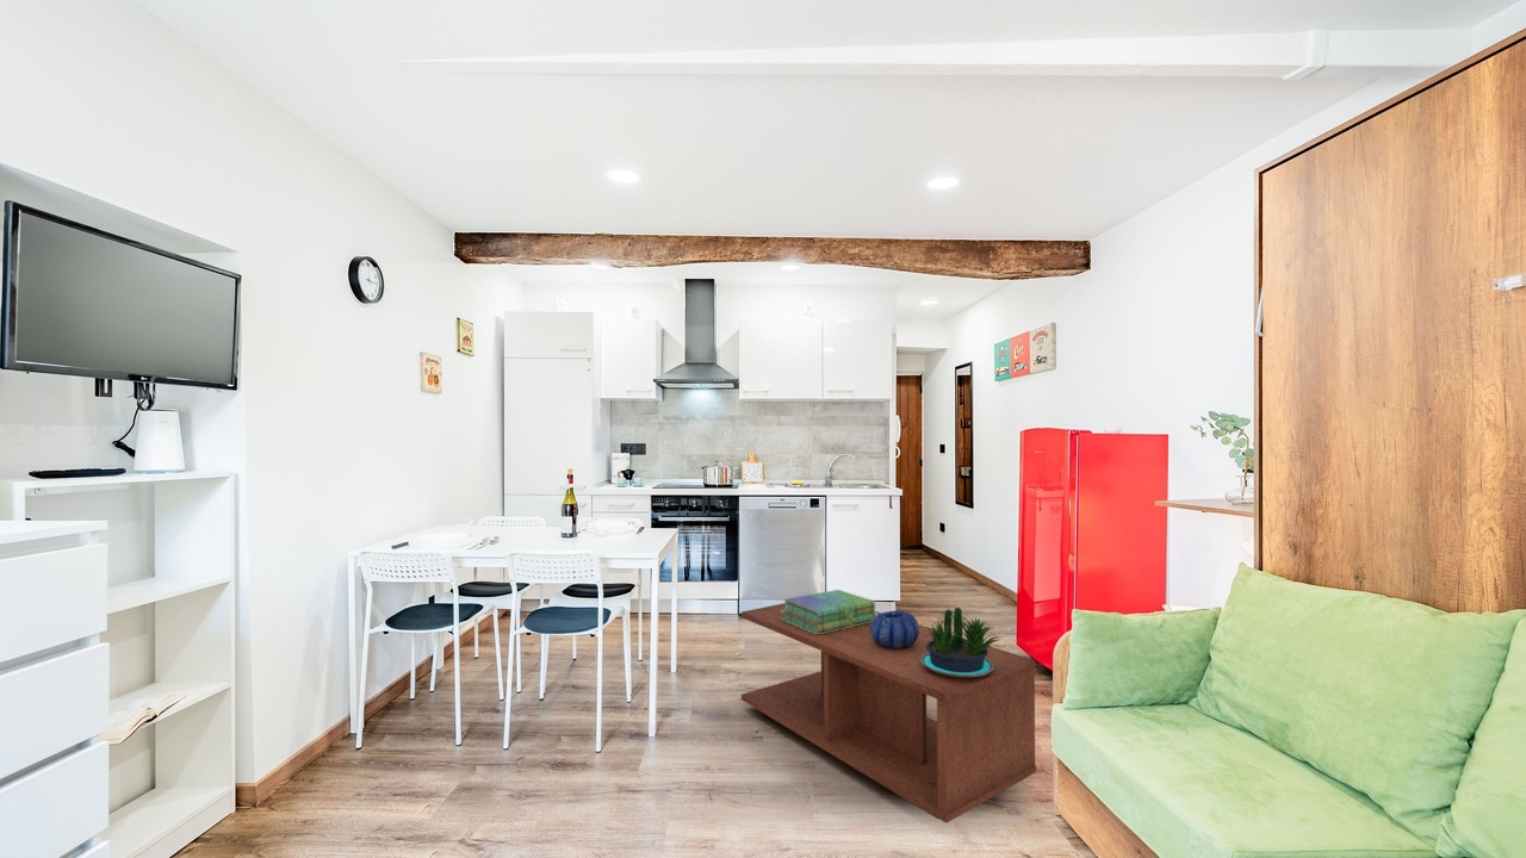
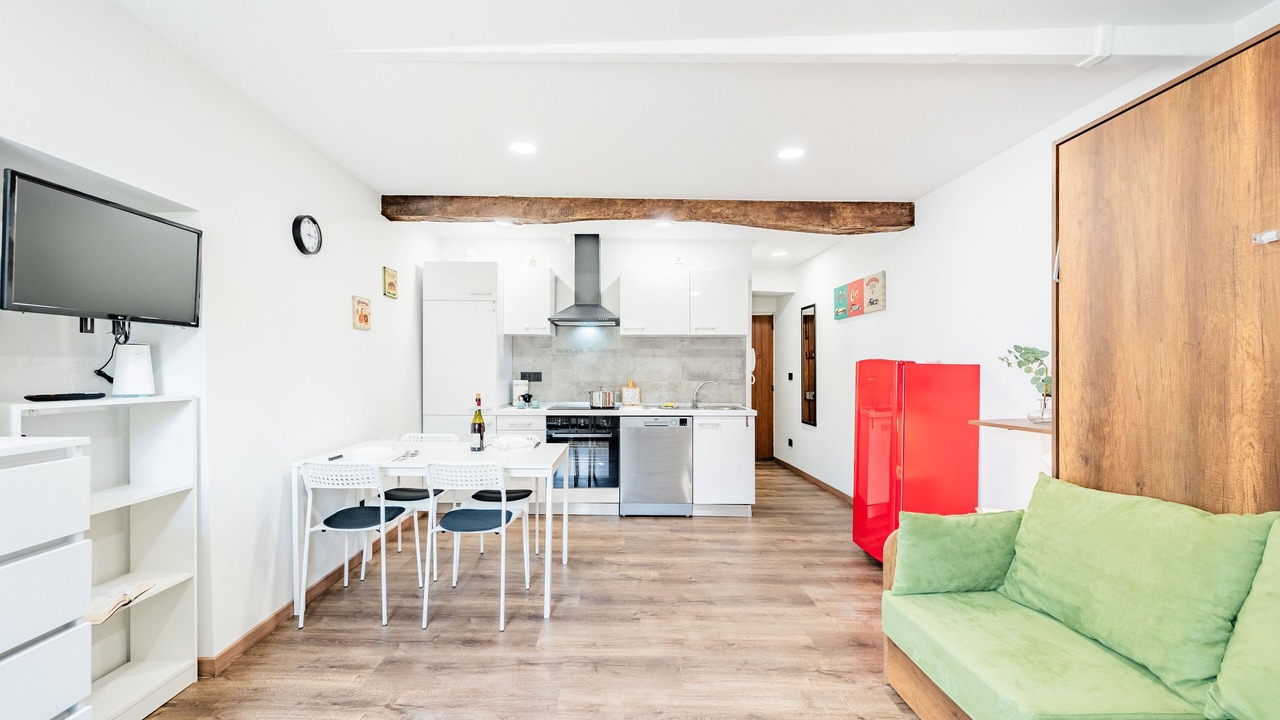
- decorative bowl (894, 628)
- potted plant (962, 640)
- stack of books (829, 609)
- coffee table (870, 688)
